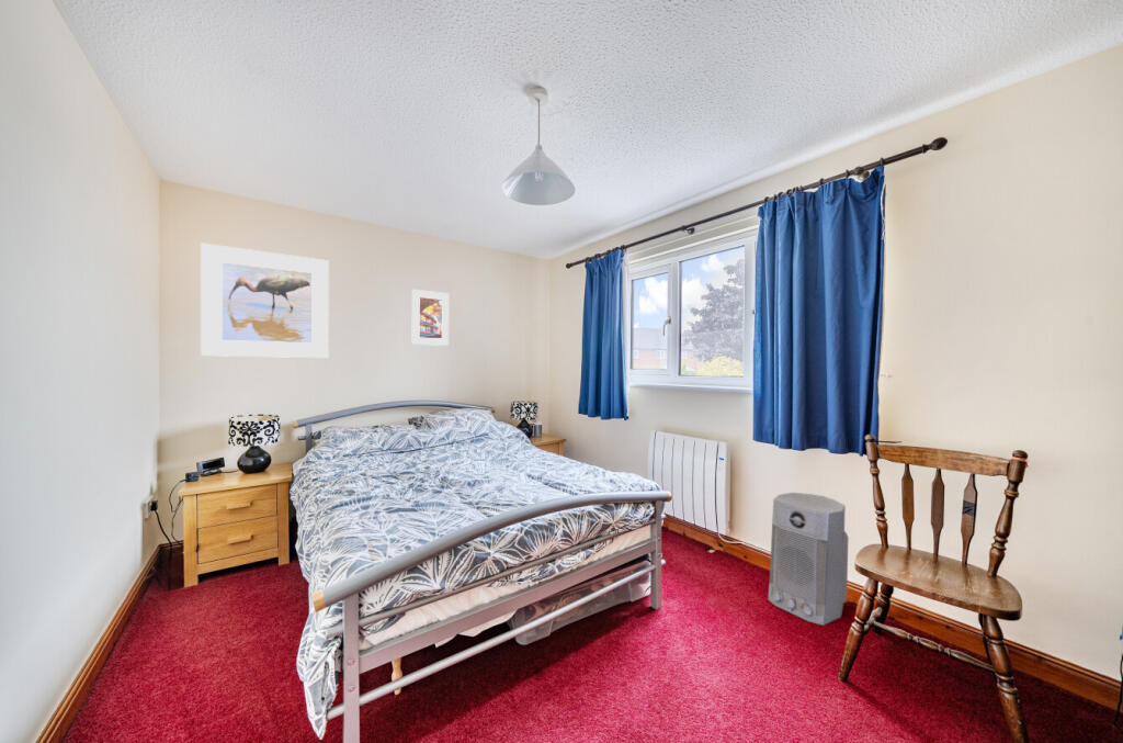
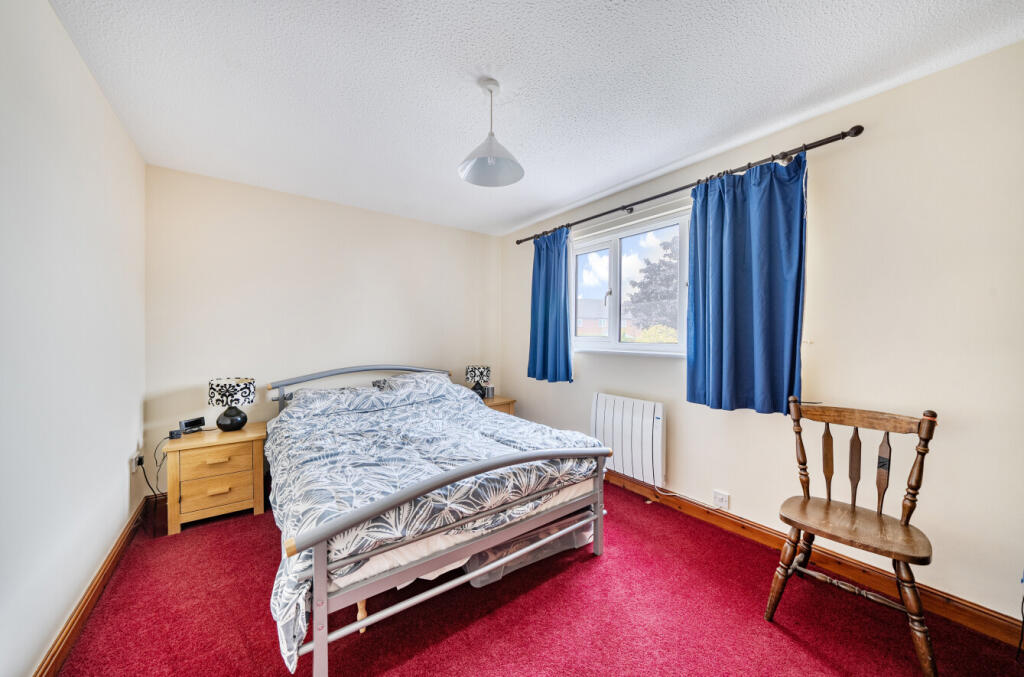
- air purifier (808, 552)
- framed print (430, 317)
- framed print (269, 304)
